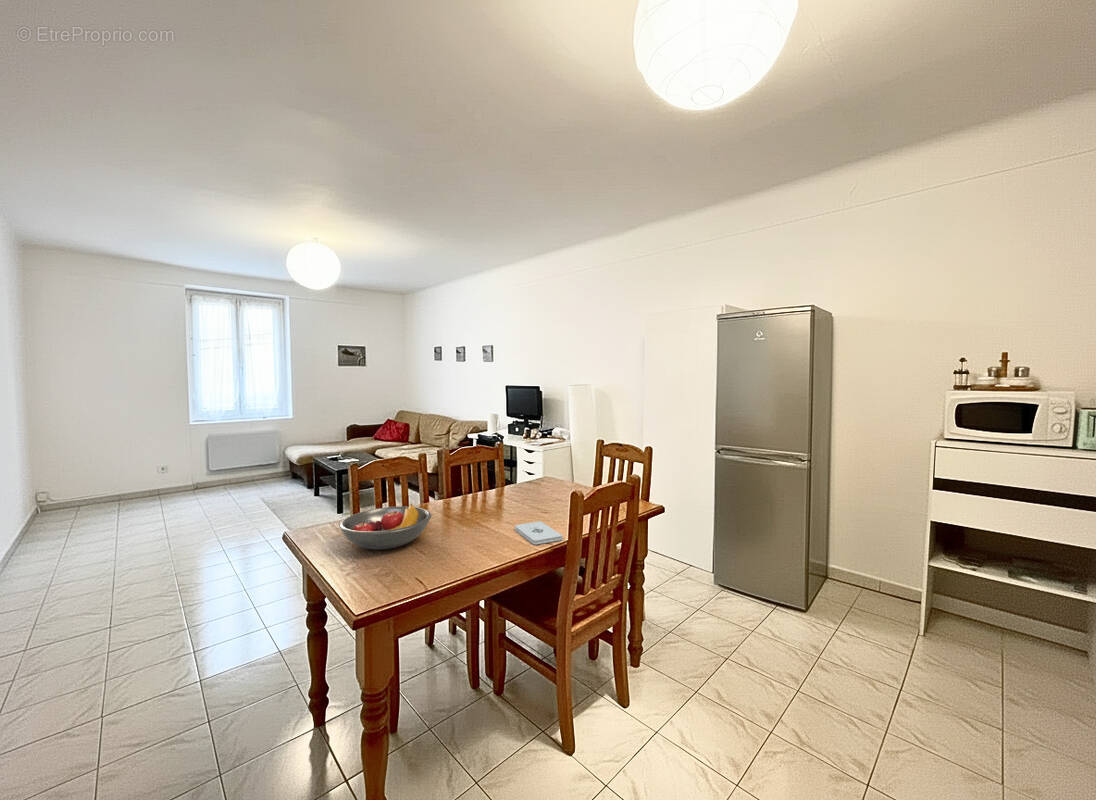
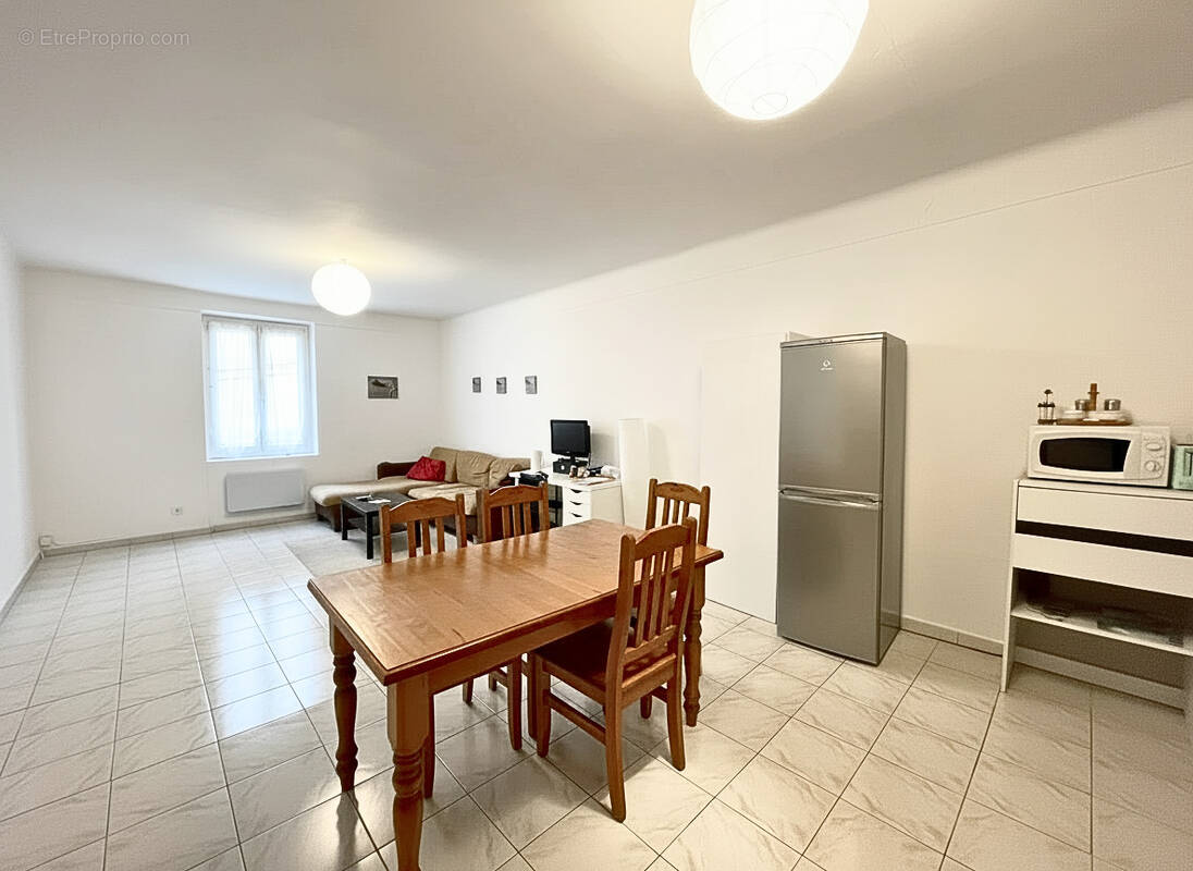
- fruit bowl (387, 527)
- notepad (537, 532)
